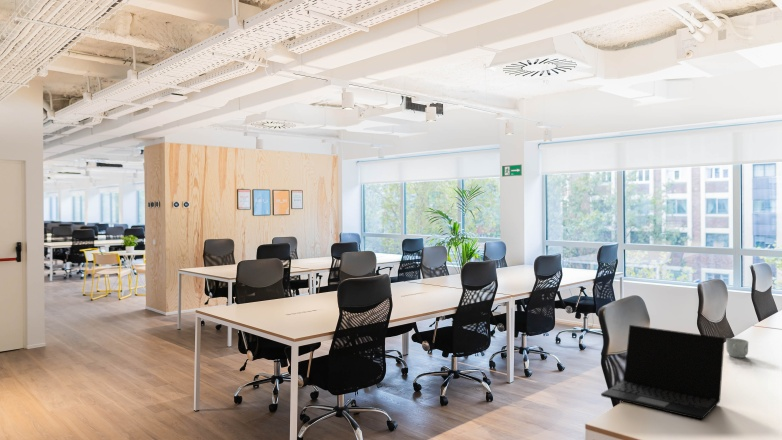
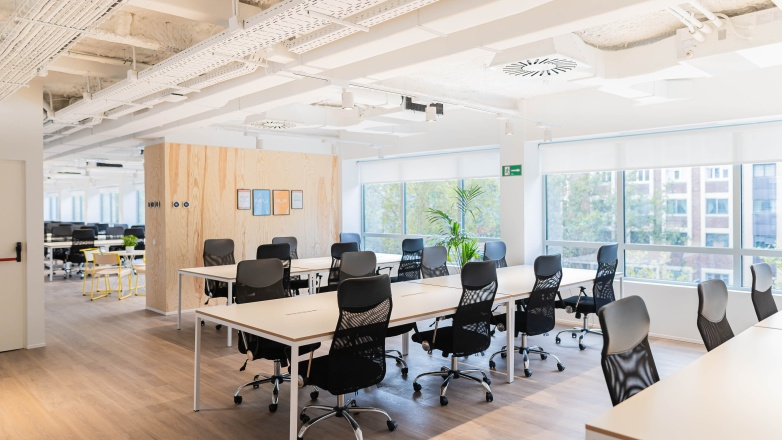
- laptop (662, 367)
- mug (736, 348)
